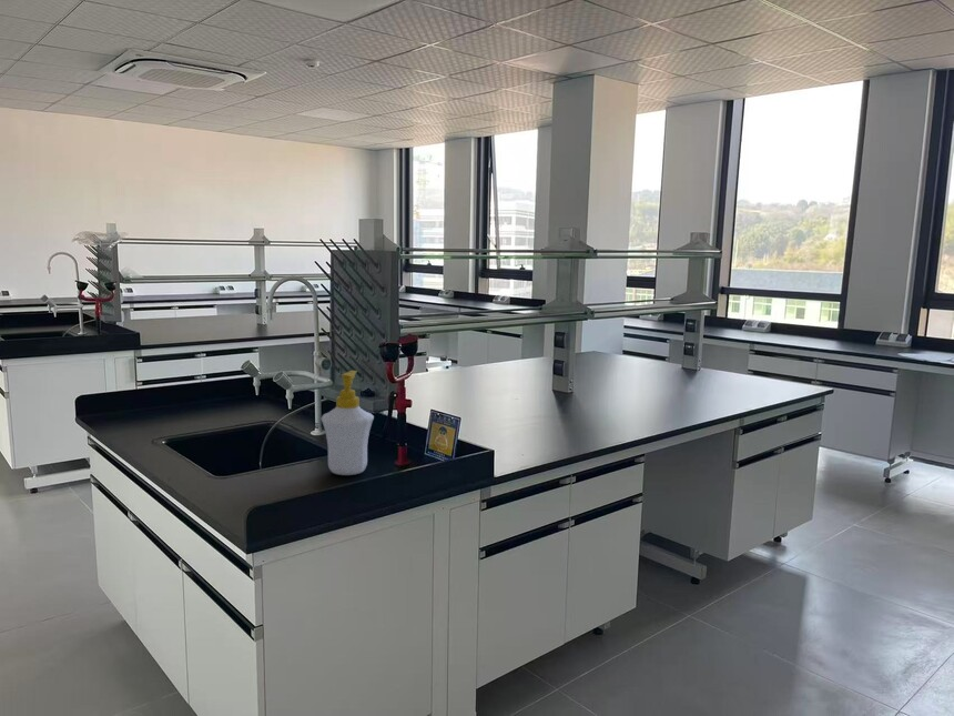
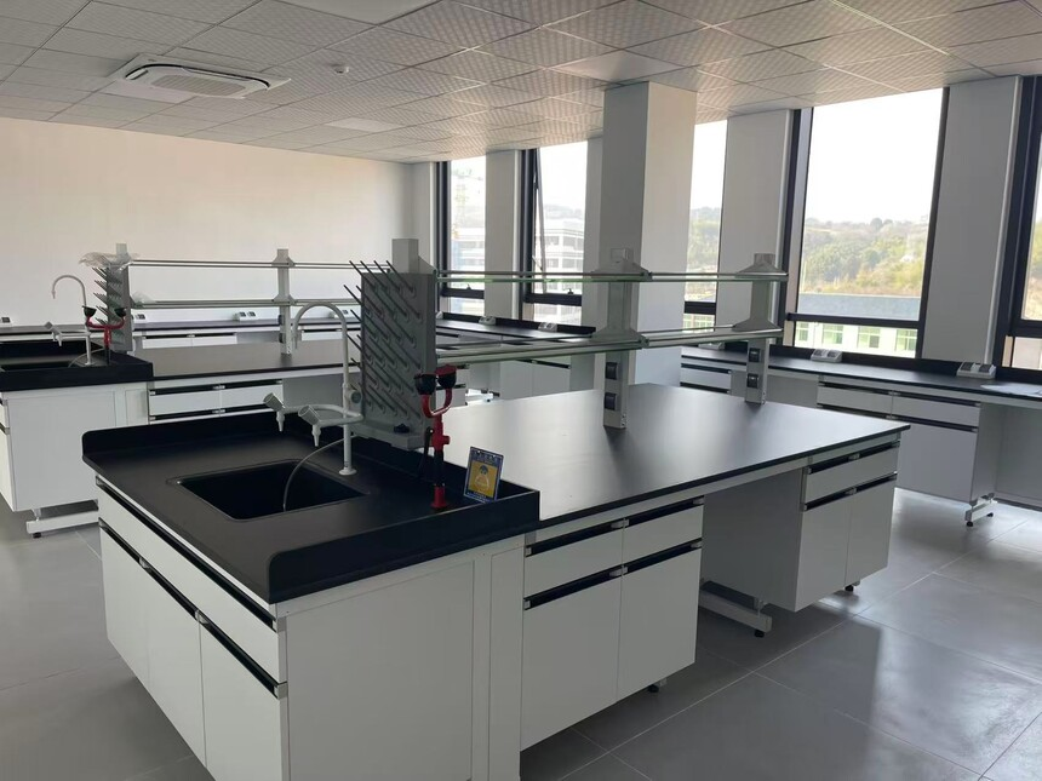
- soap bottle (347, 422)
